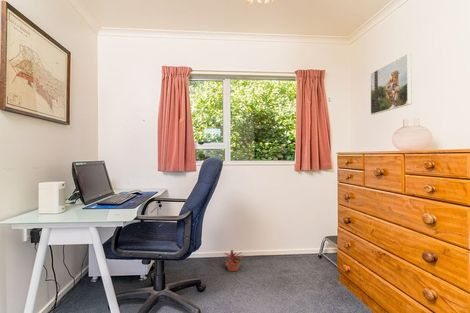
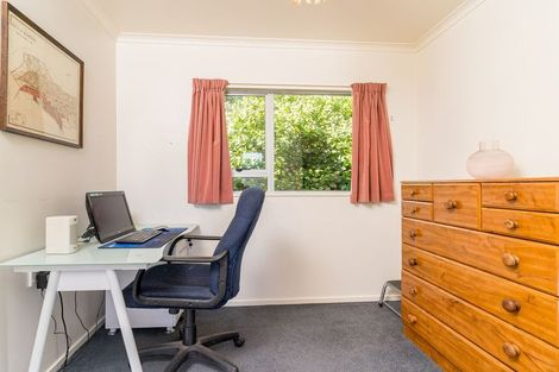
- potted plant (233, 258)
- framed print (388, 87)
